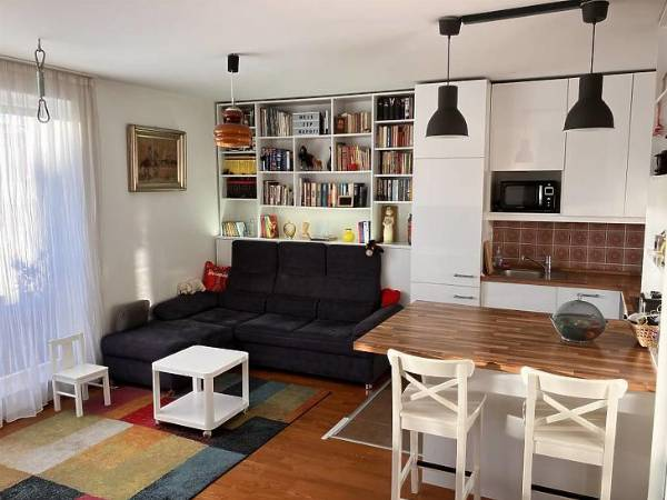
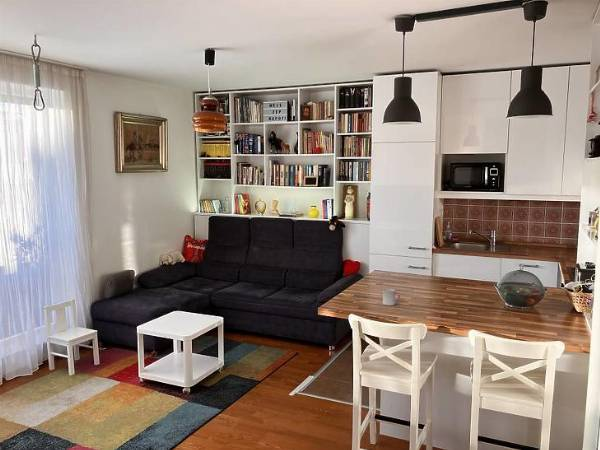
+ cup (391, 297)
